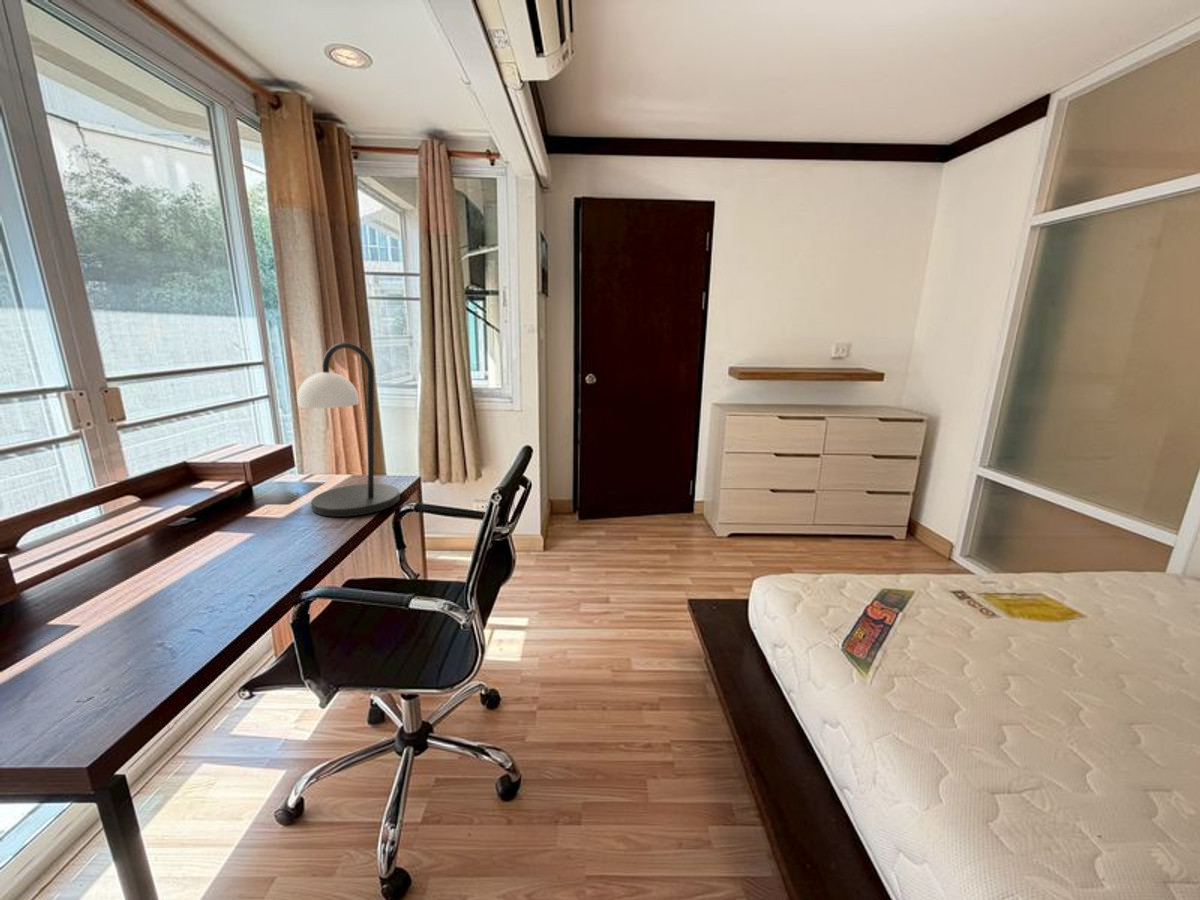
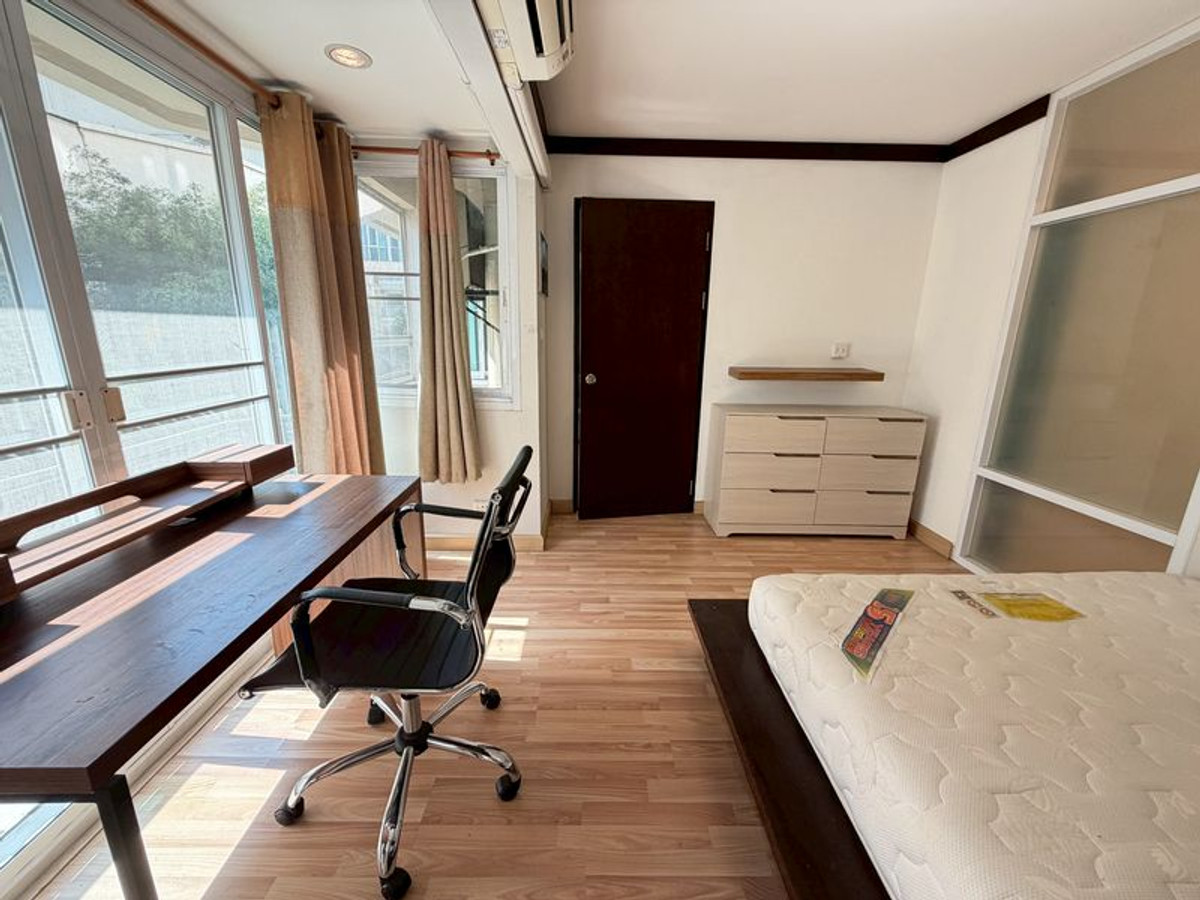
- table lamp (347, 406)
